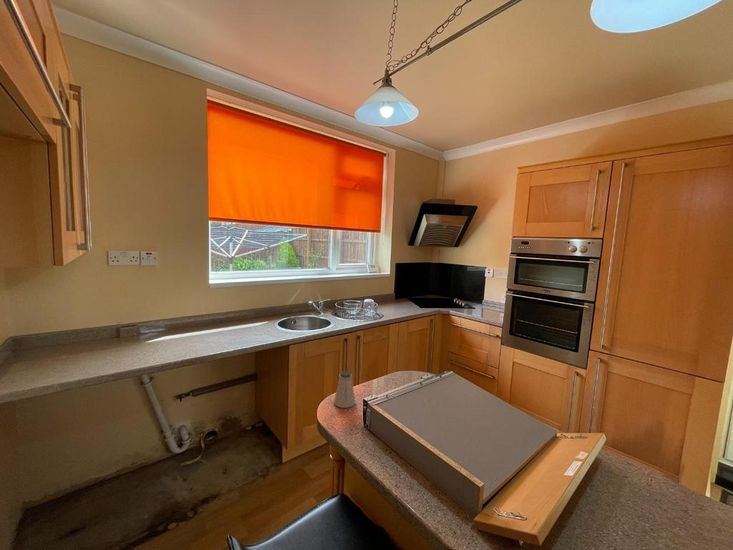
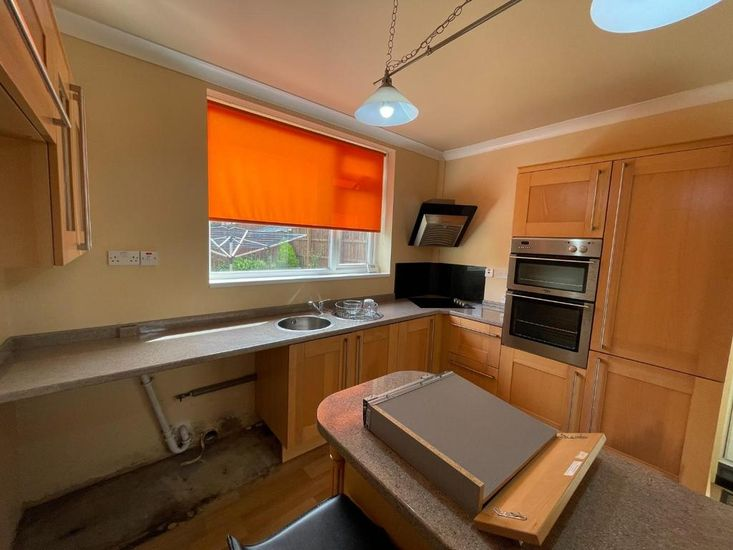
- saltshaker (345, 387)
